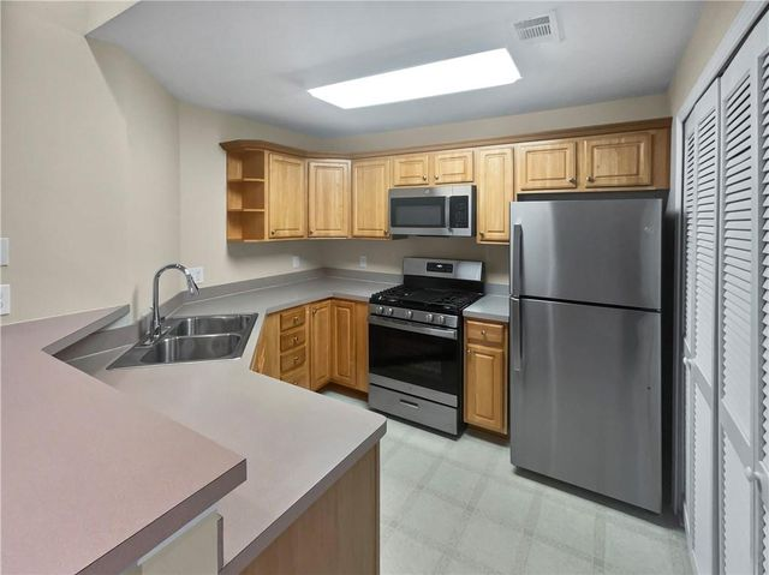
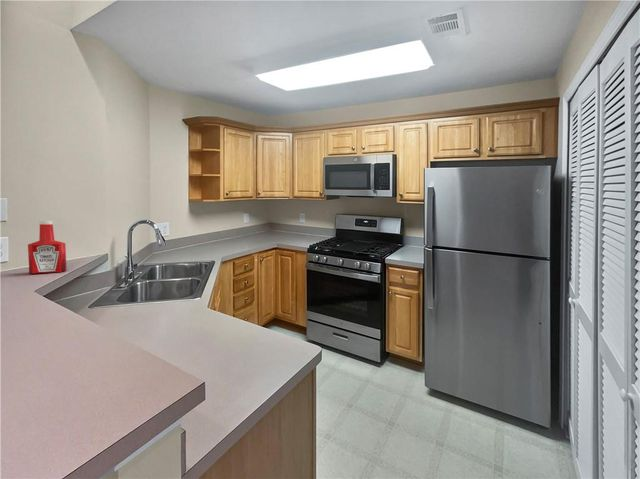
+ soap bottle (47, 246)
